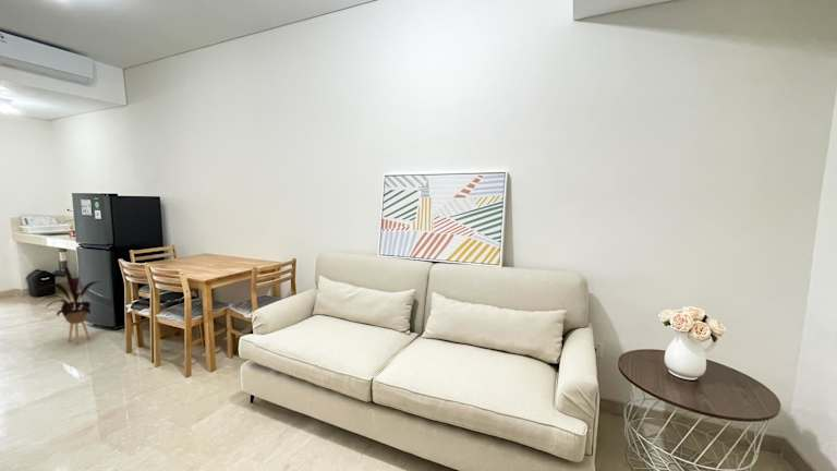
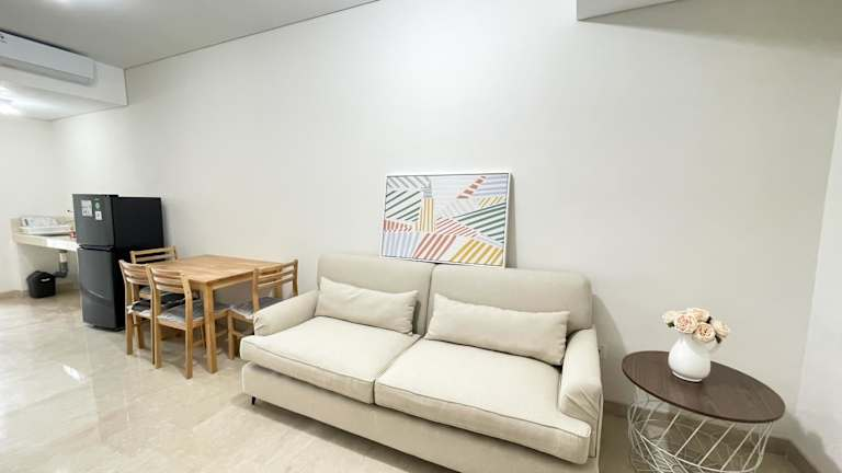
- house plant (69, 303)
